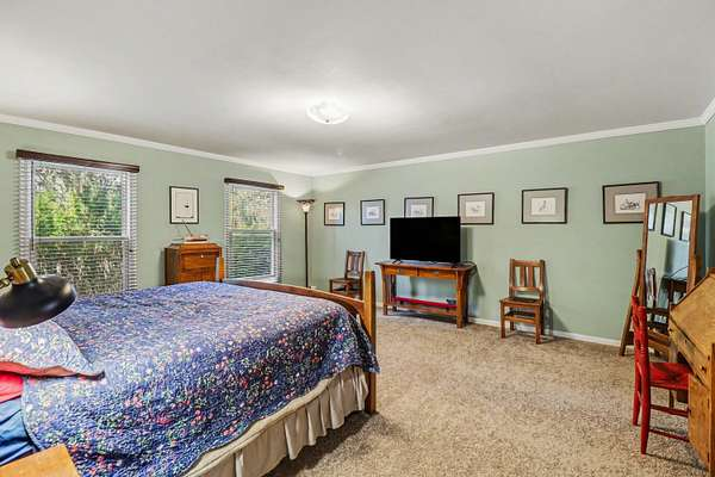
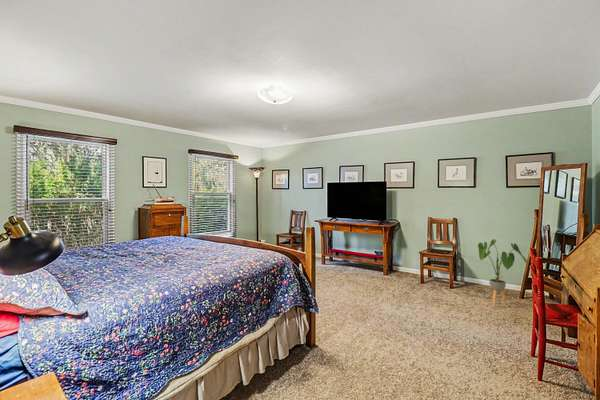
+ house plant (499, 273)
